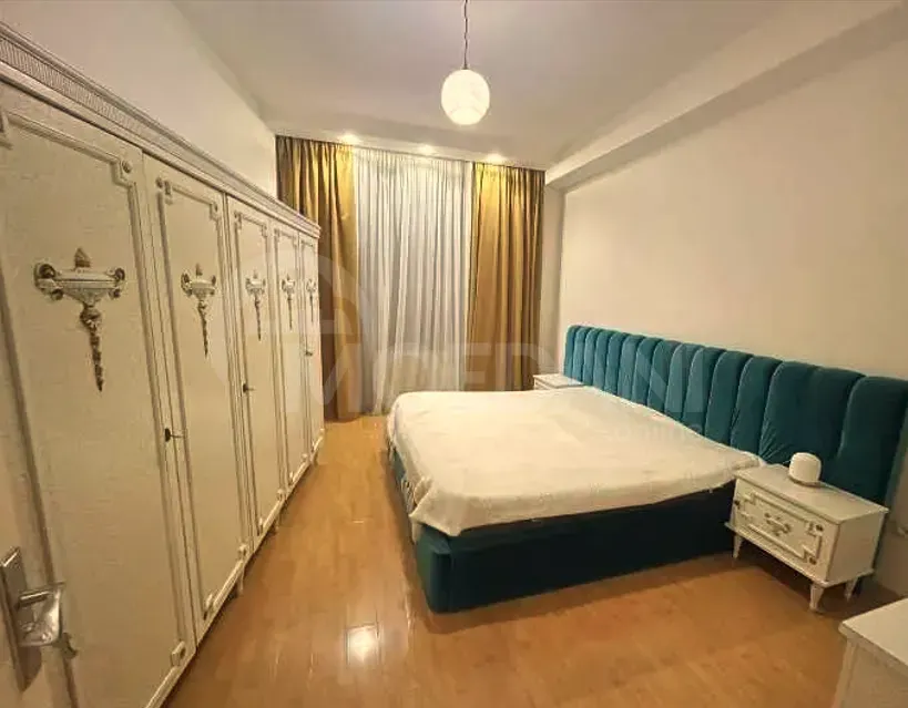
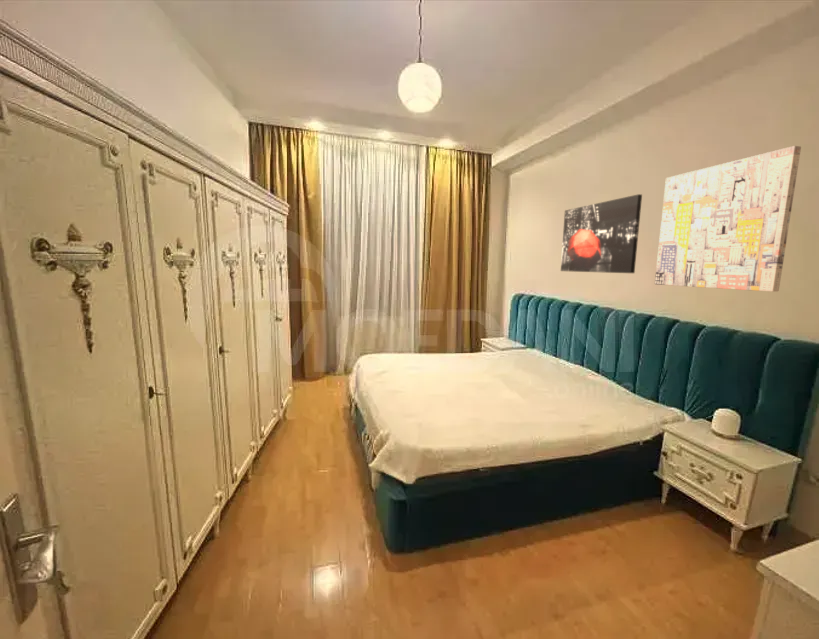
+ wall art (595, 238)
+ wall art (715, 227)
